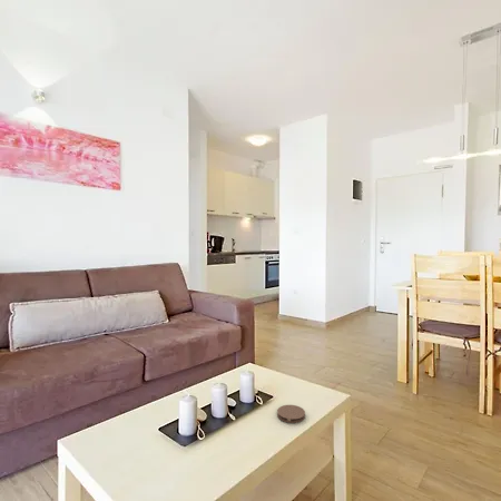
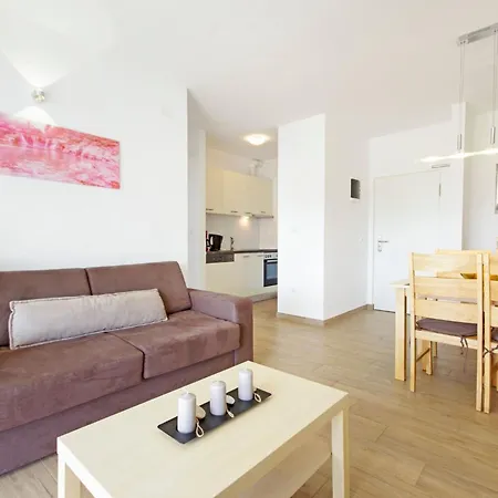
- coaster (291, 413)
